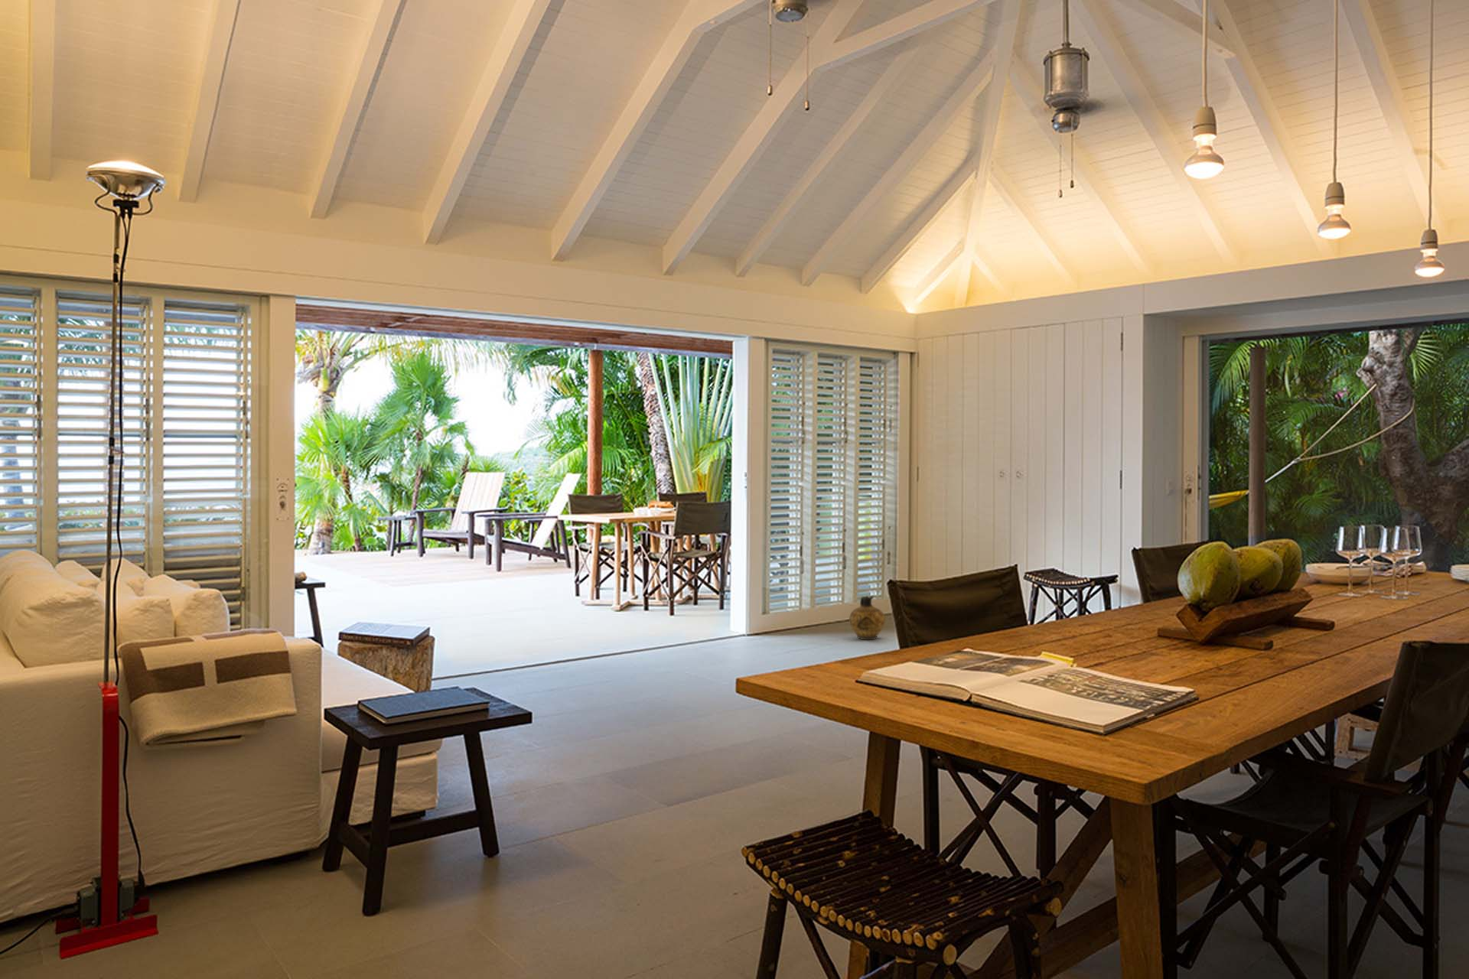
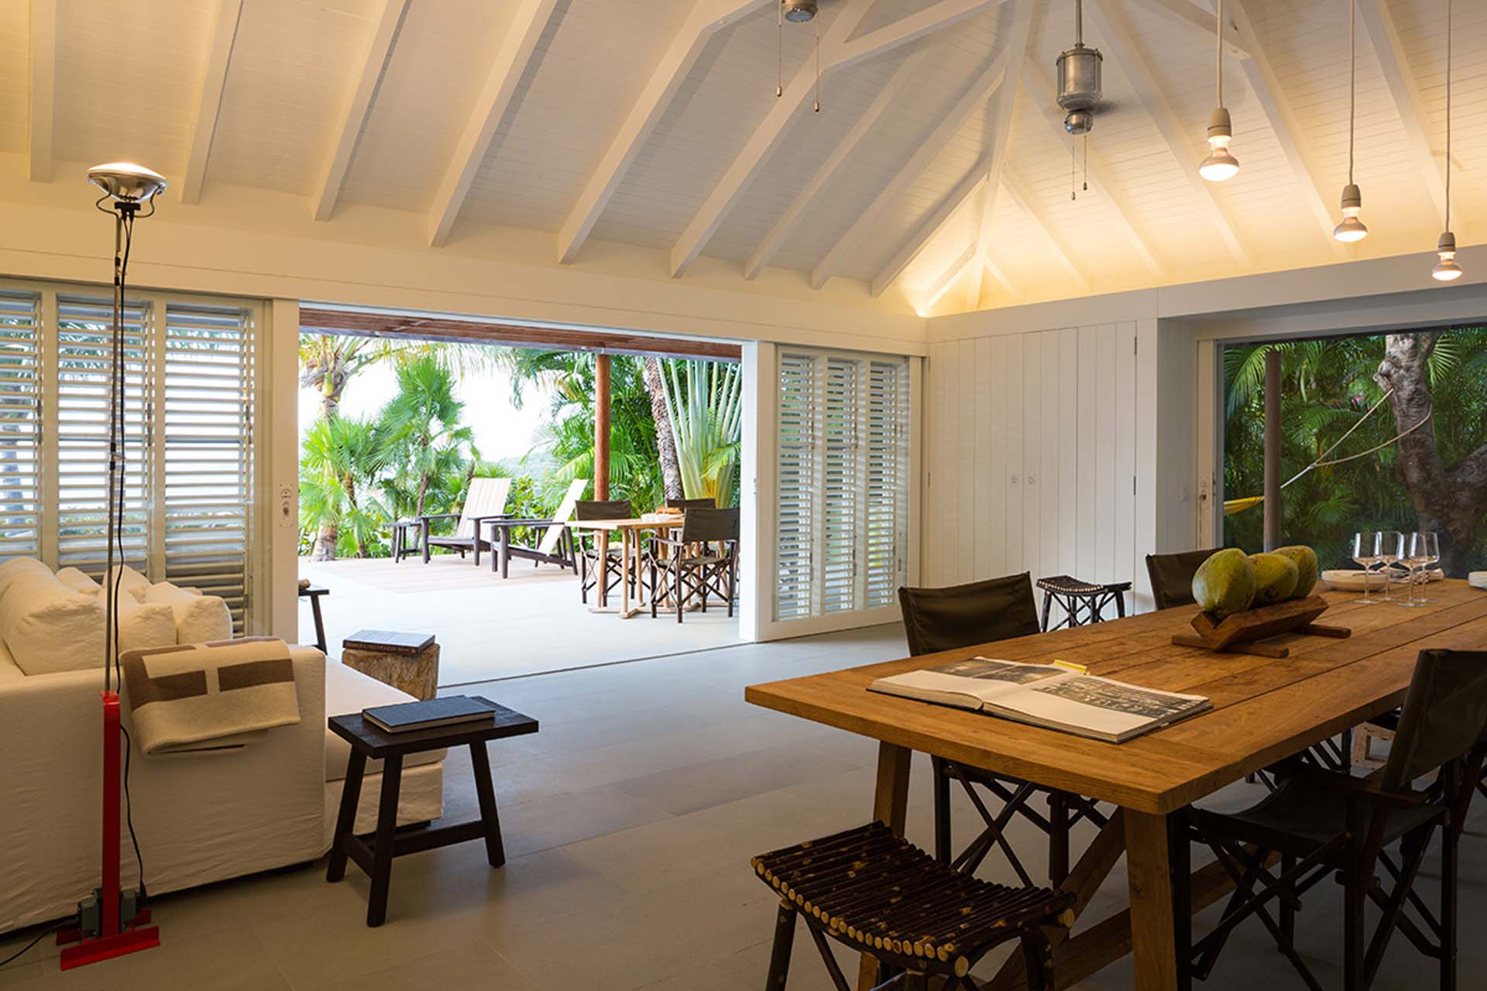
- ceramic jug (867, 616)
